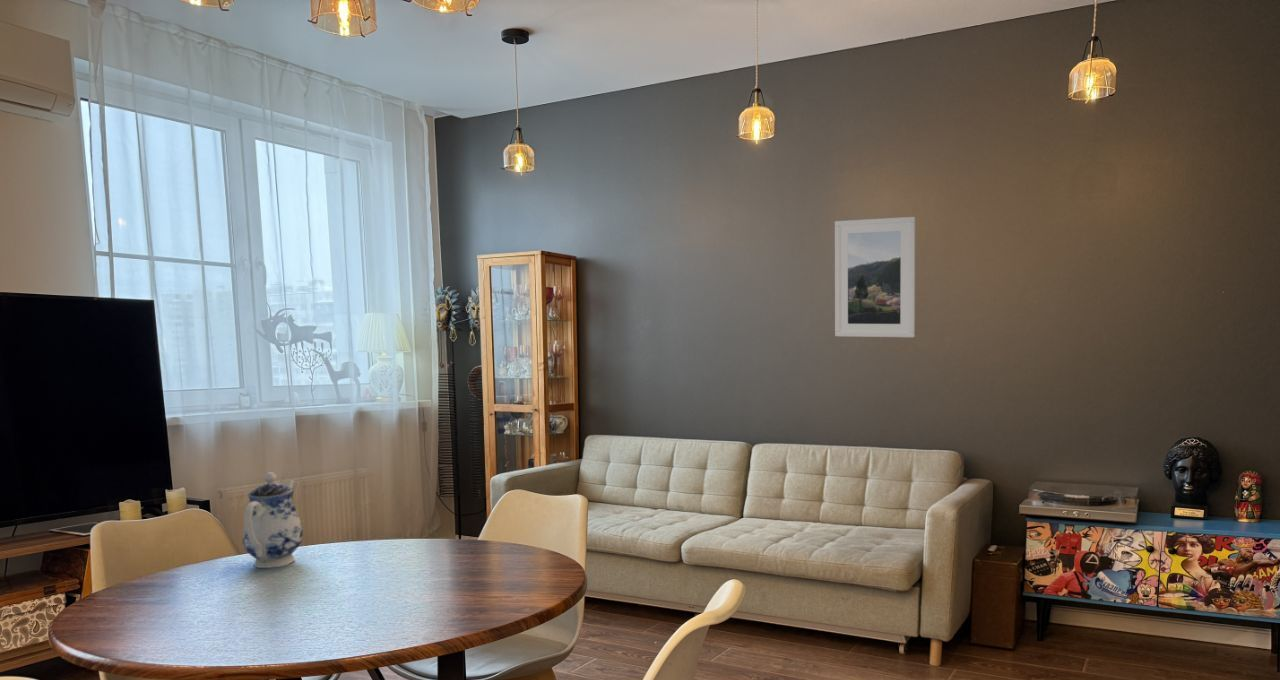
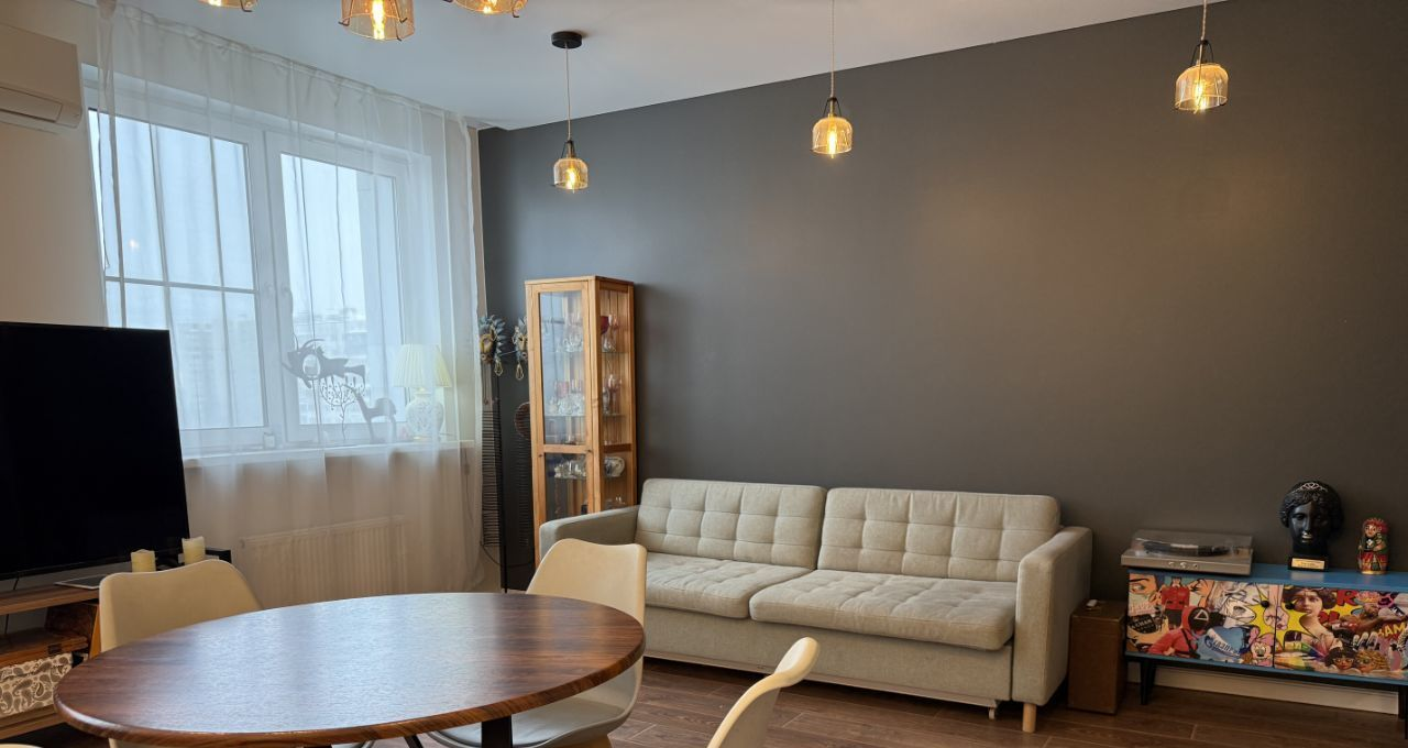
- teapot (272, 517)
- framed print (874, 278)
